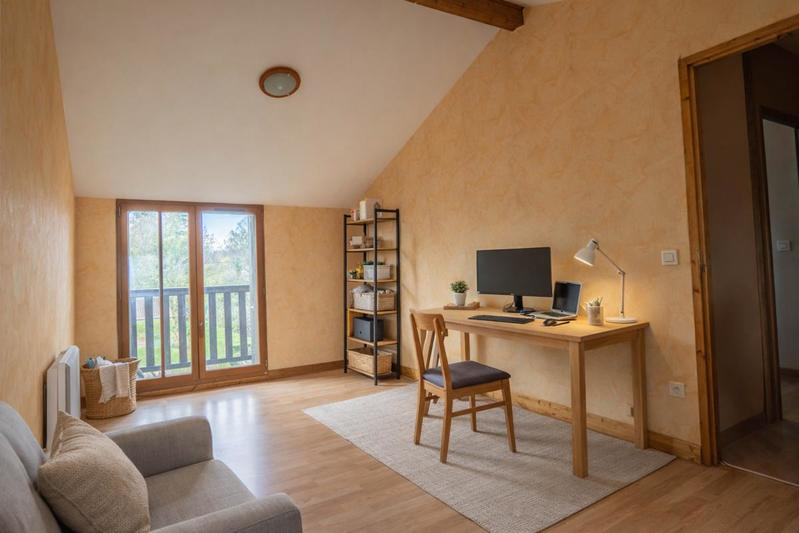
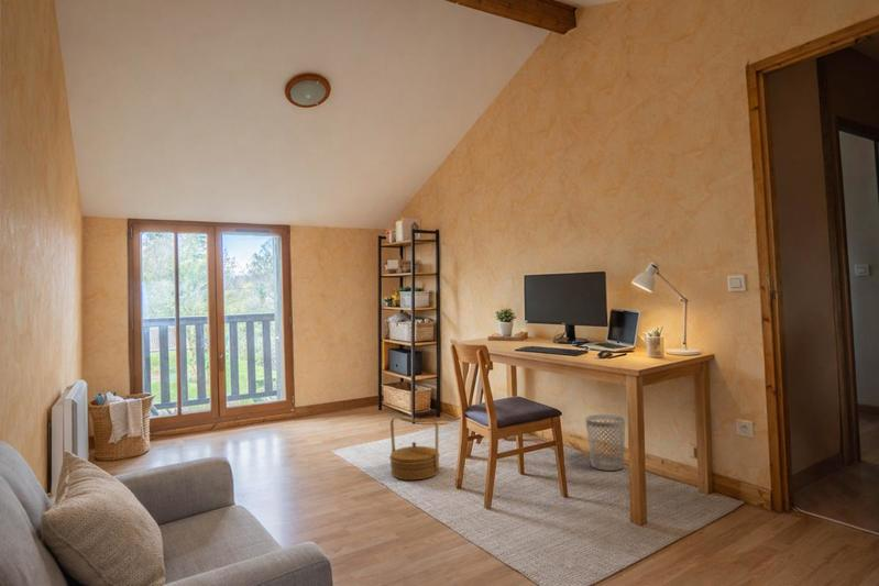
+ basket (414, 444)
+ wastebasket (606, 442)
